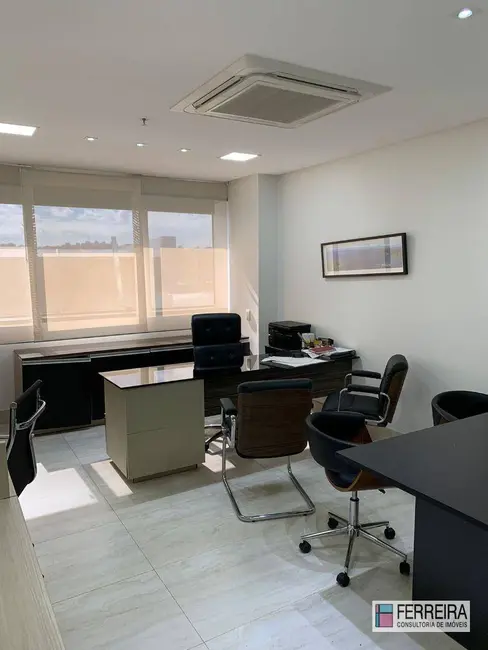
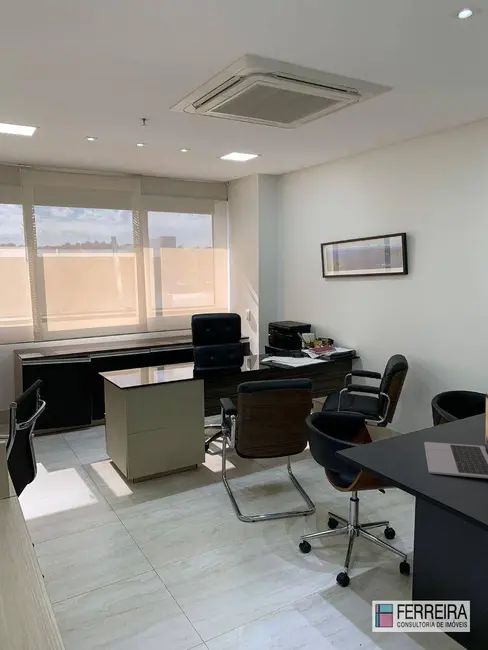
+ laptop (459, 444)
